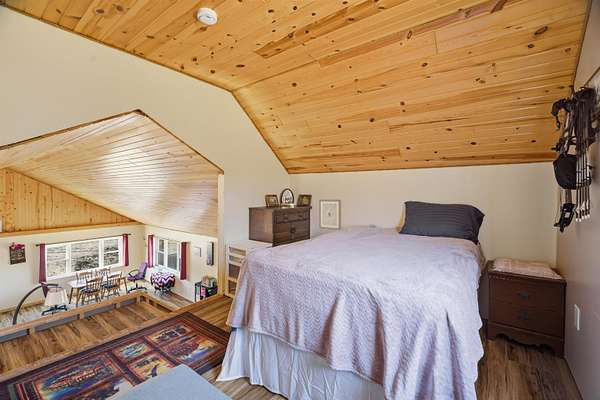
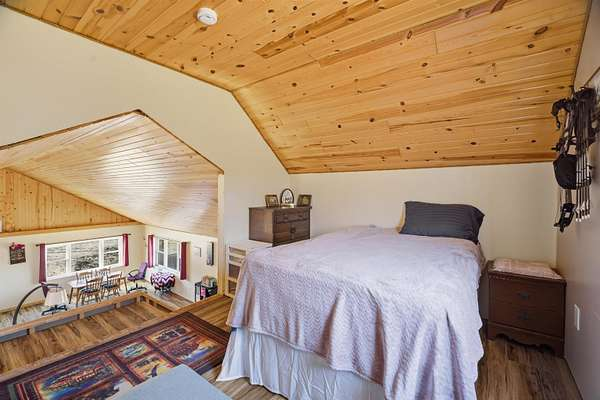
- wall art (329, 214)
